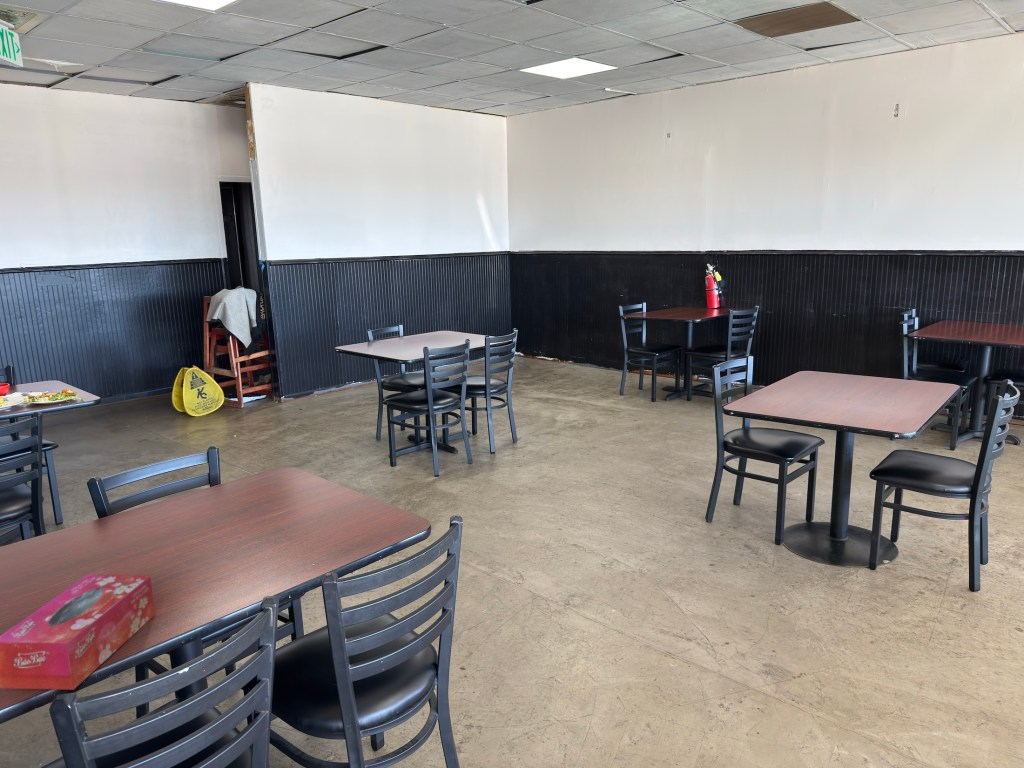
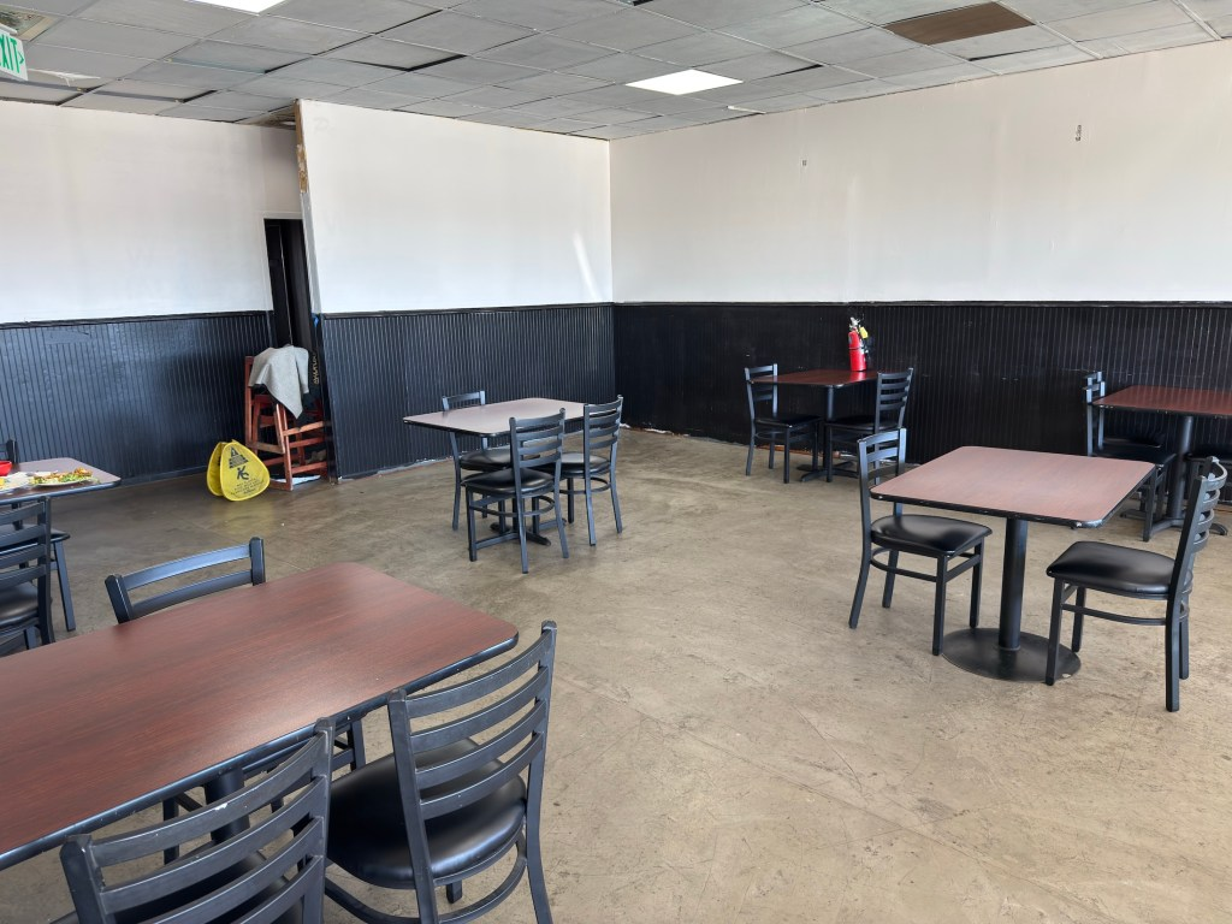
- tissue box (81, 627)
